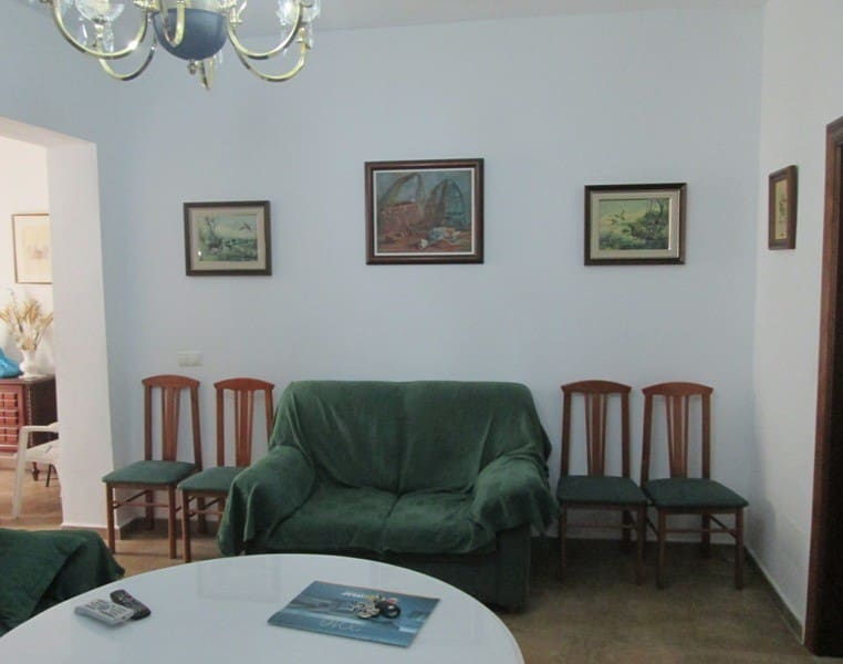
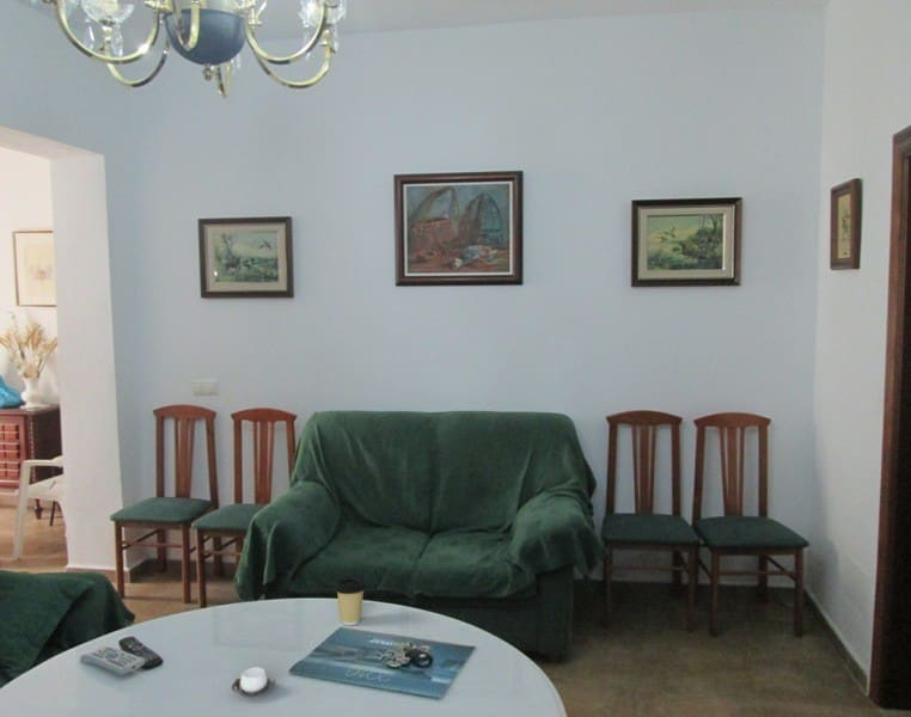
+ cup (253, 681)
+ coffee cup (350, 601)
